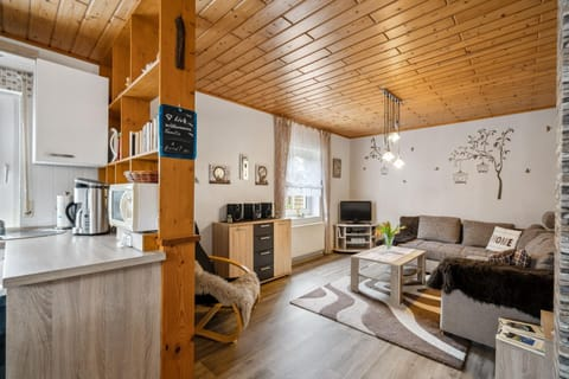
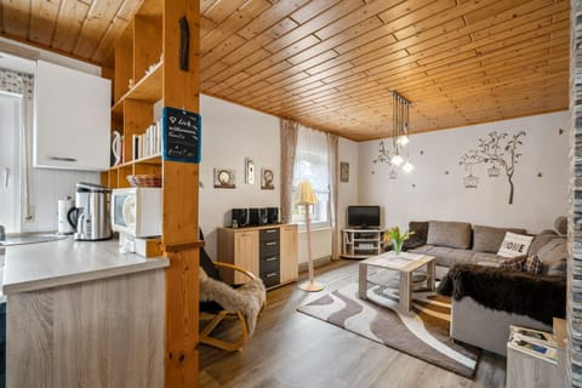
+ floor lamp (307, 233)
